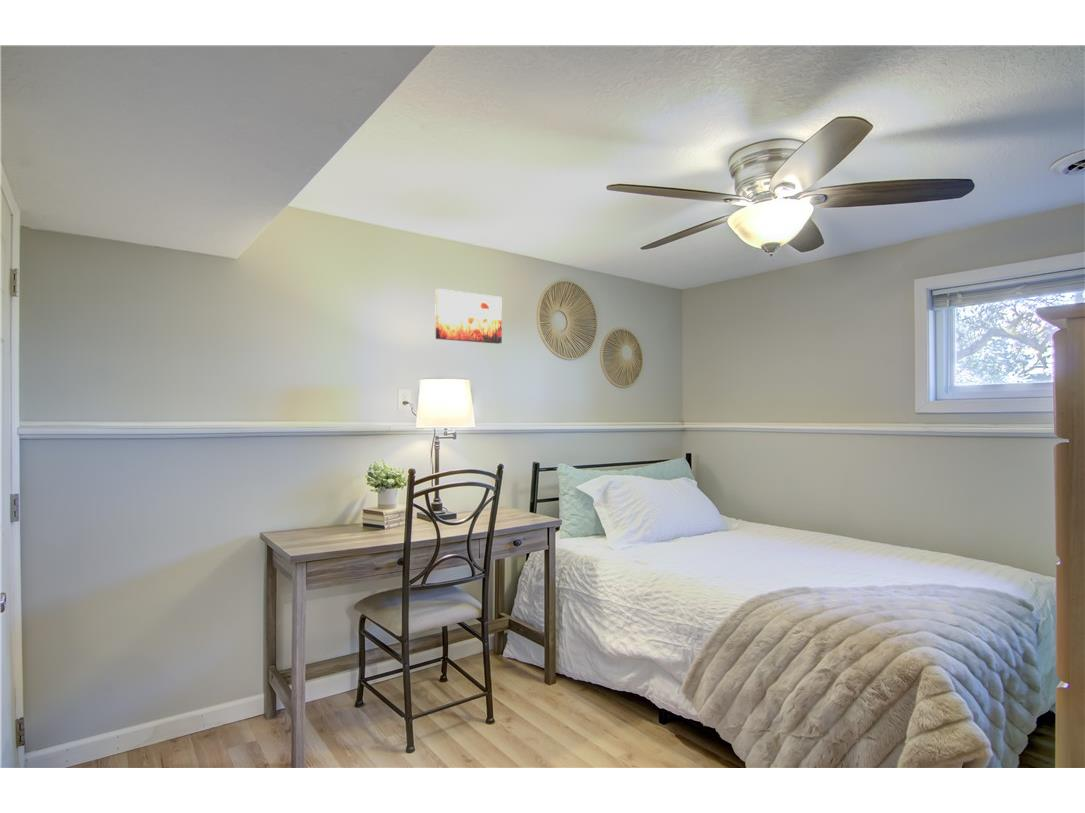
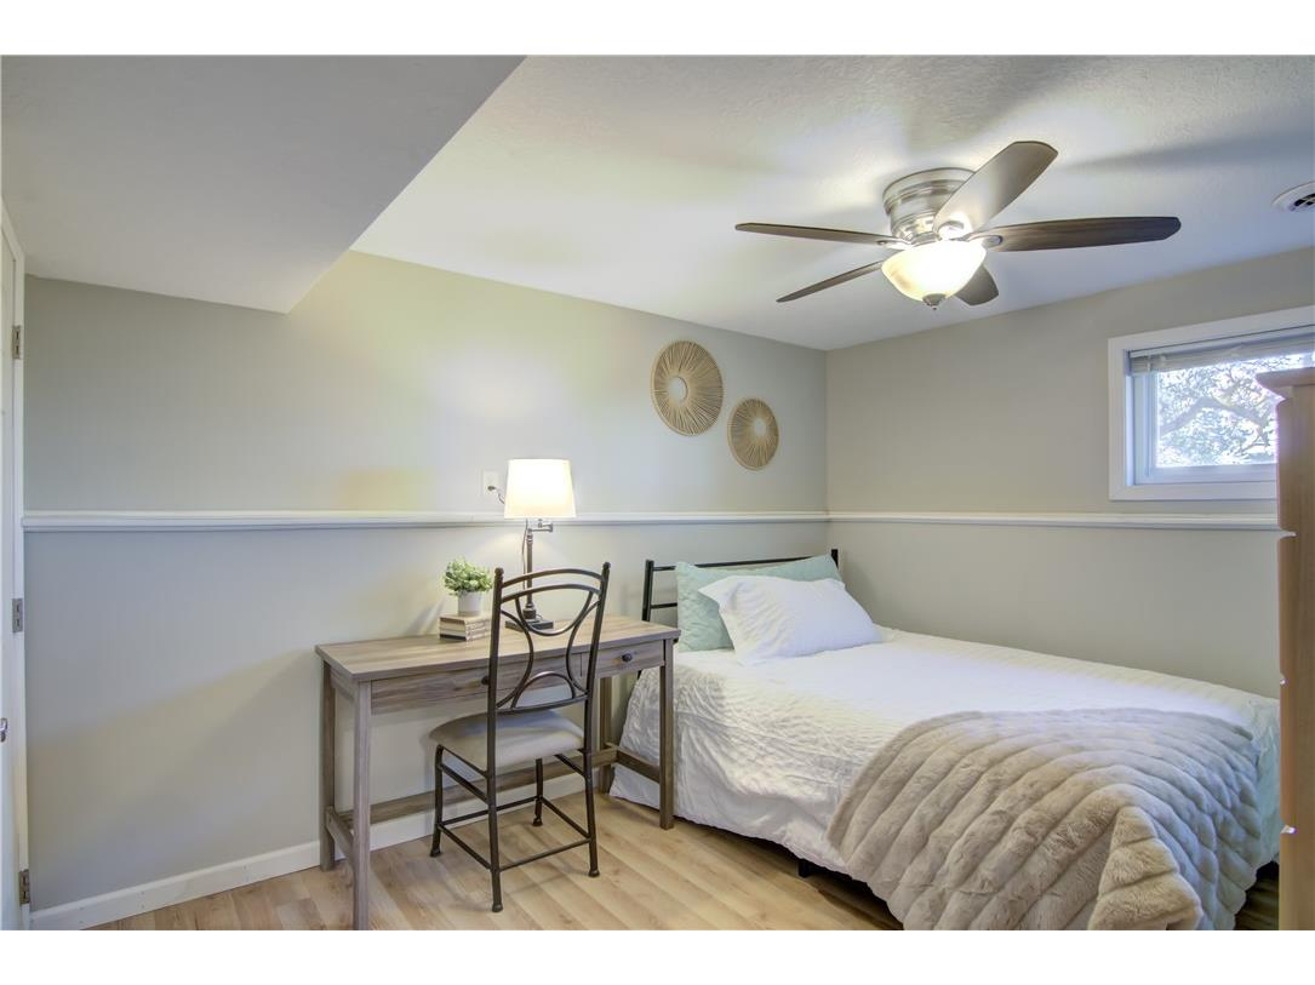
- wall art (469, 317)
